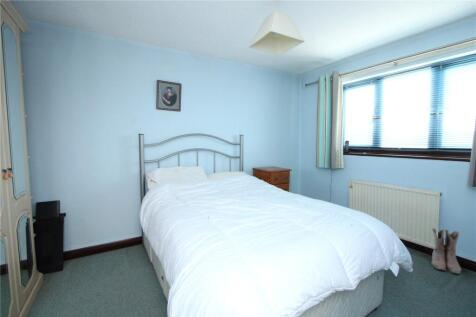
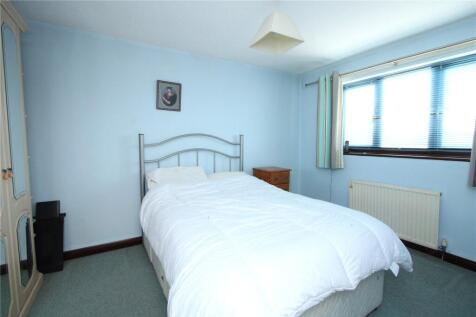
- boots (446, 248)
